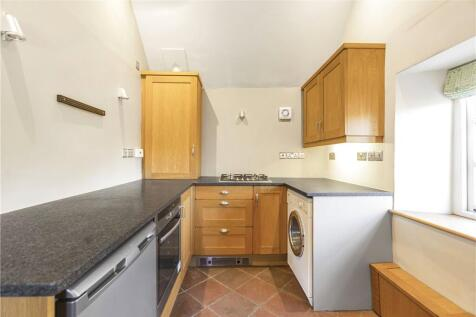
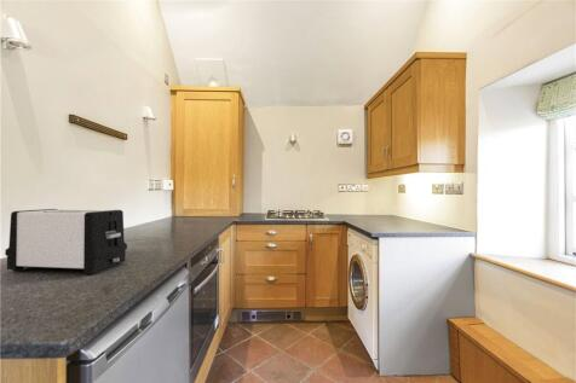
+ toaster (70, 238)
